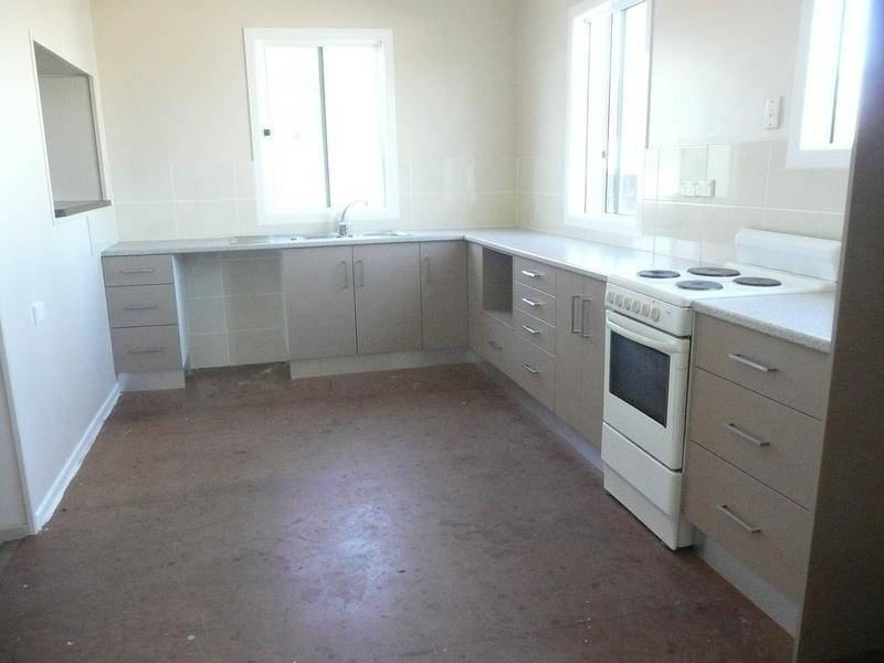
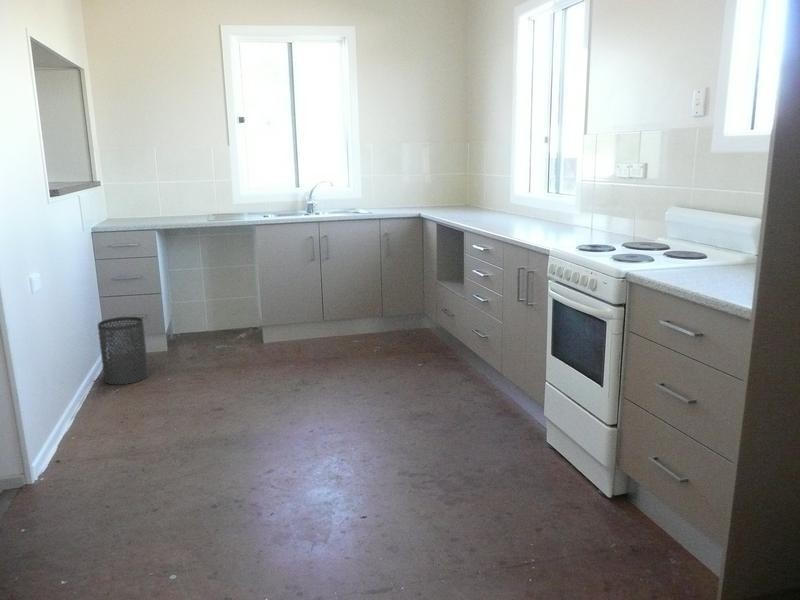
+ trash can (123, 349)
